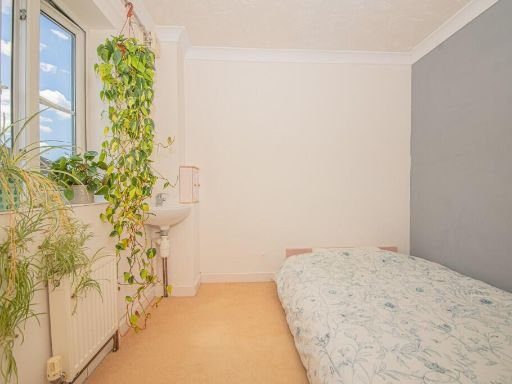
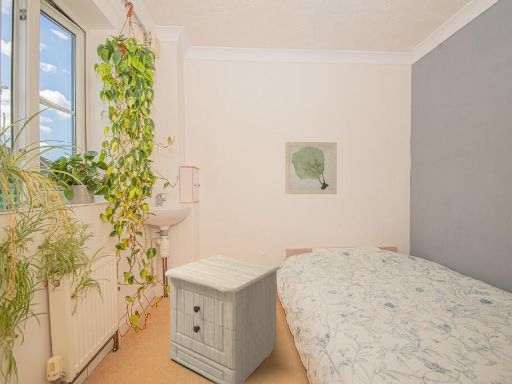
+ nightstand (222, 311)
+ wall art (310, 168)
